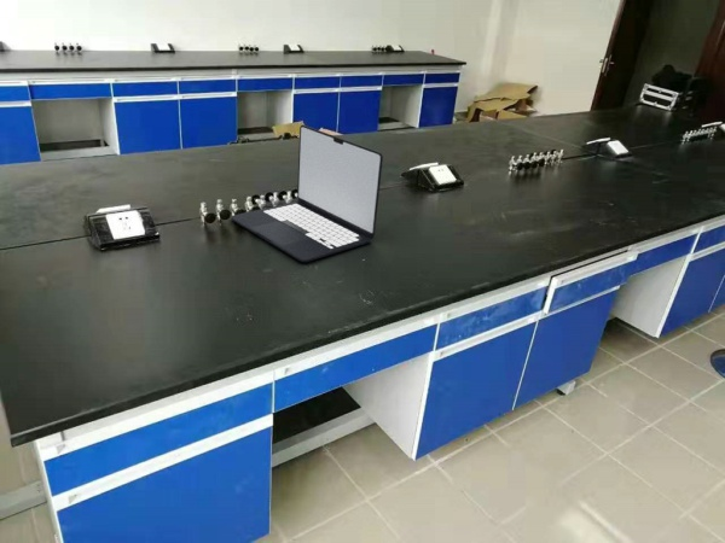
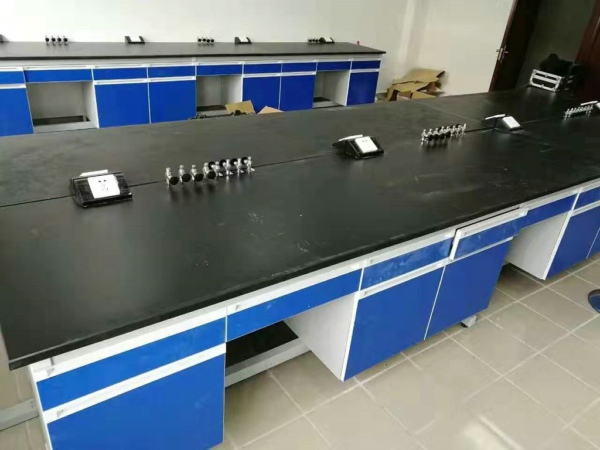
- laptop (301, 188)
